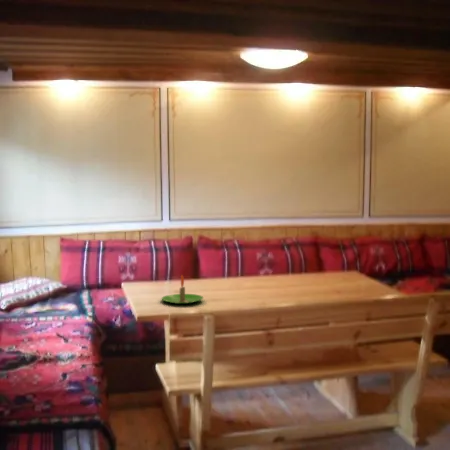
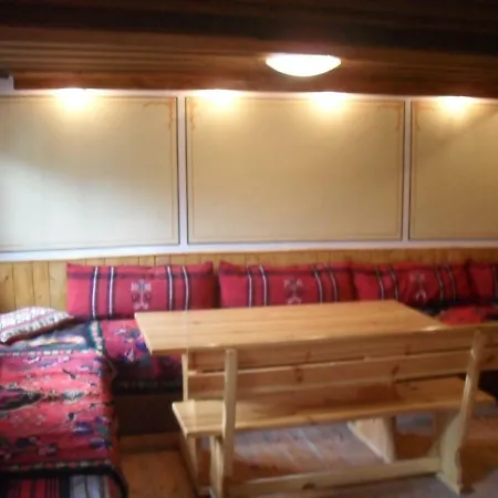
- candle (182, 287)
